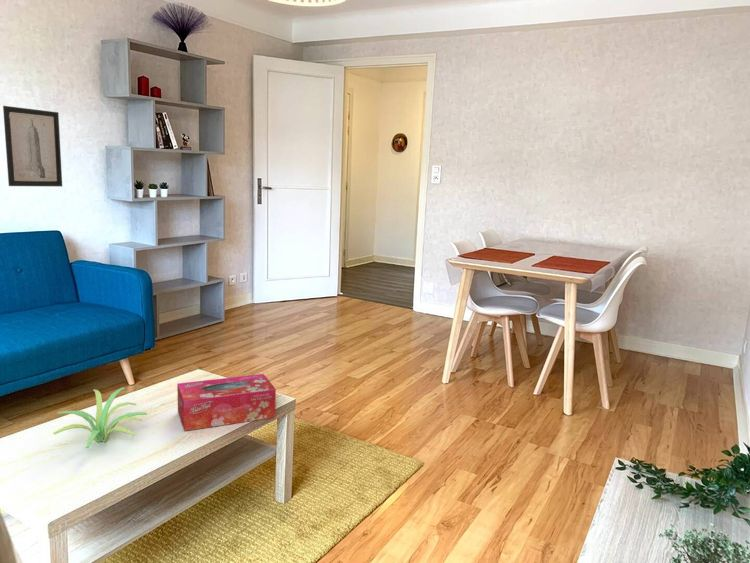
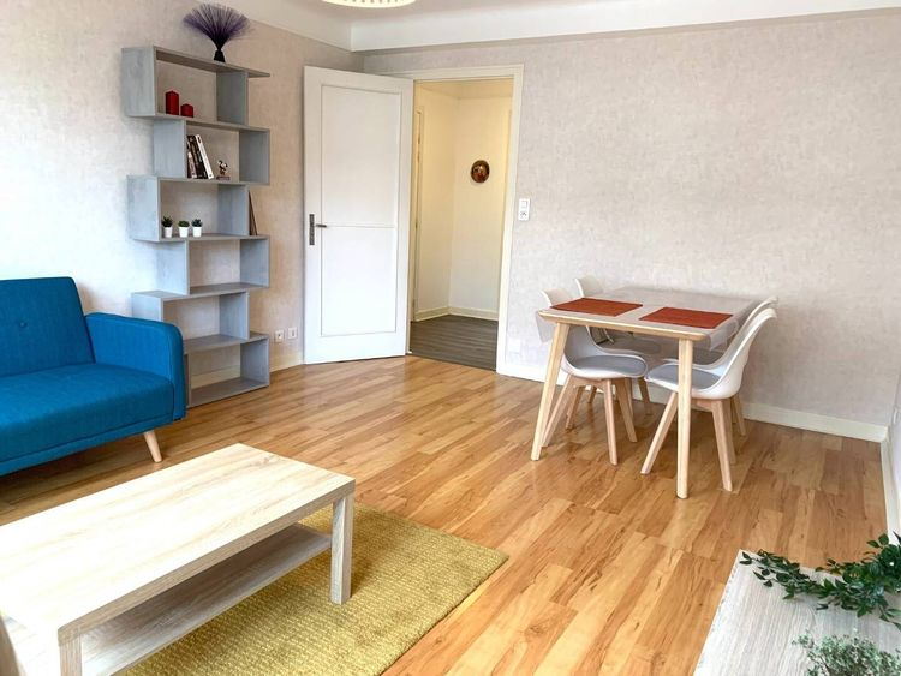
- tissue box (226, 400)
- wall art (34, 148)
- plant (95, 421)
